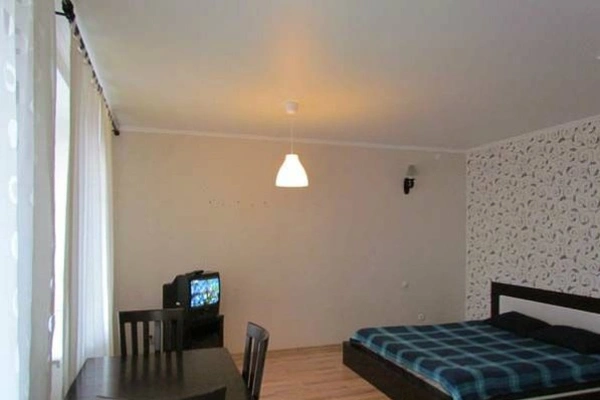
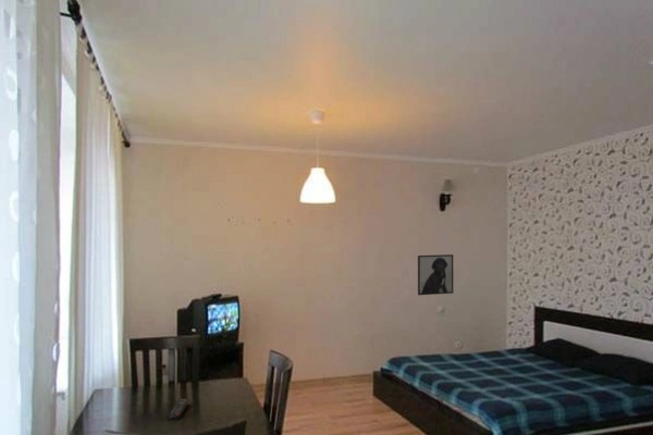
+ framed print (435, 274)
+ remote control (178, 409)
